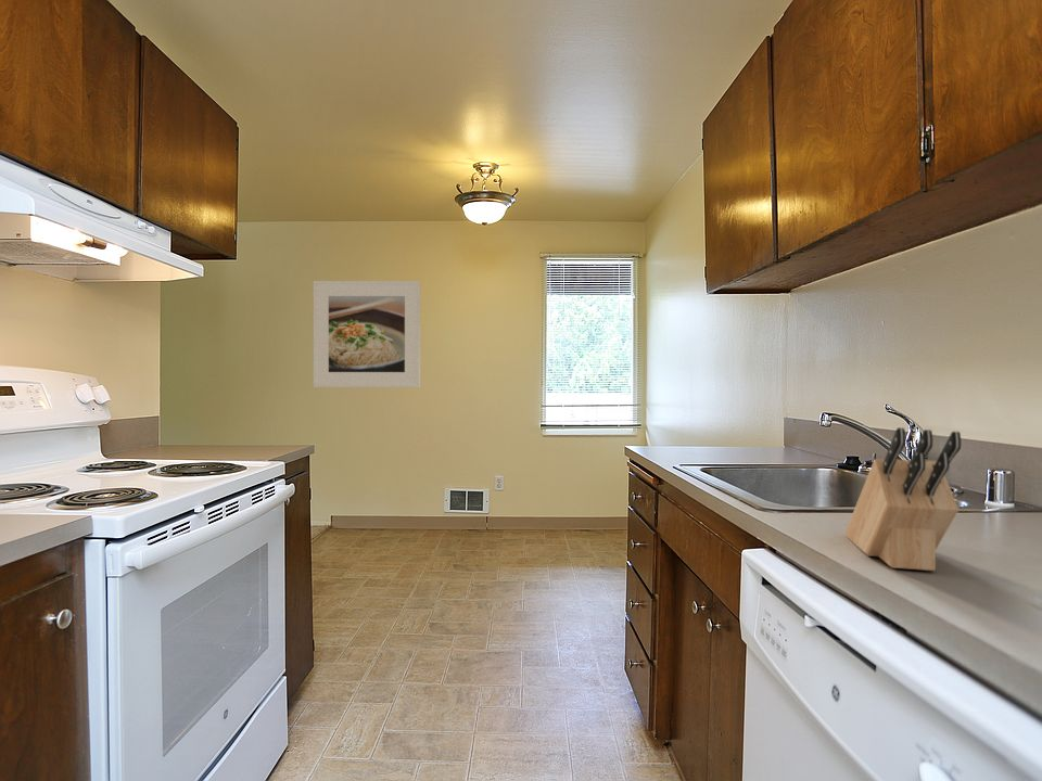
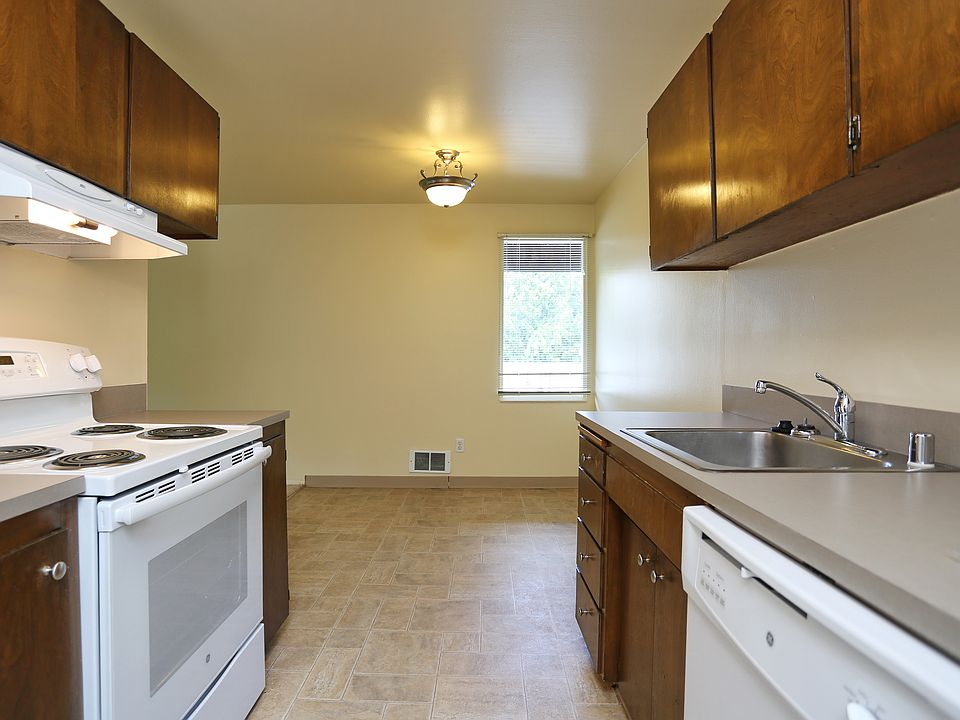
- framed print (366, 334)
- knife block (899, 491)
